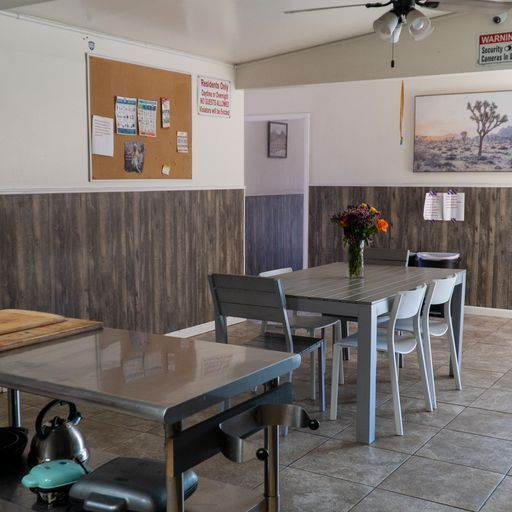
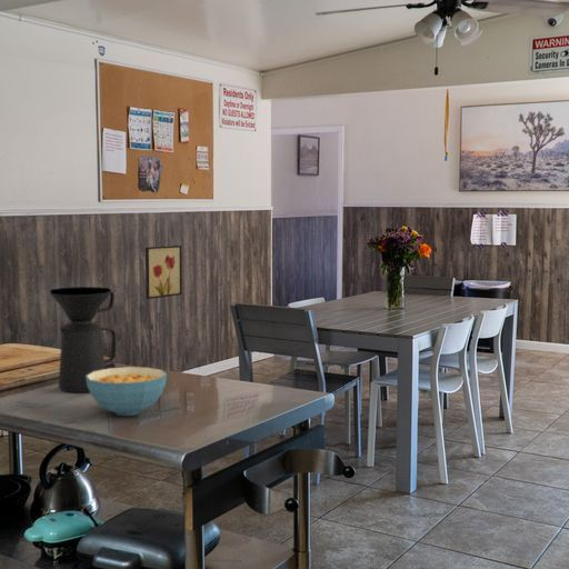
+ cereal bowl (127, 393)
+ coffee maker (81, 339)
+ wall art (162, 271)
